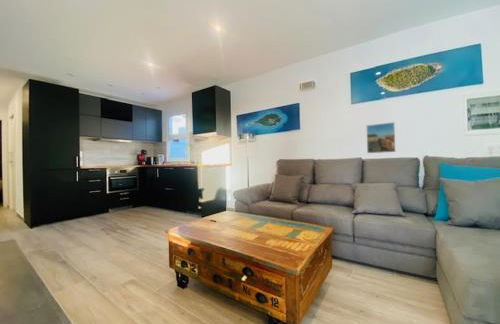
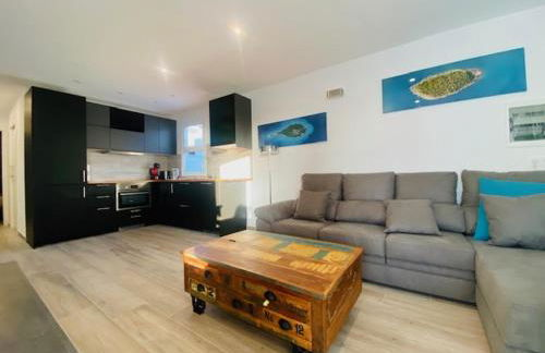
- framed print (380, 138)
